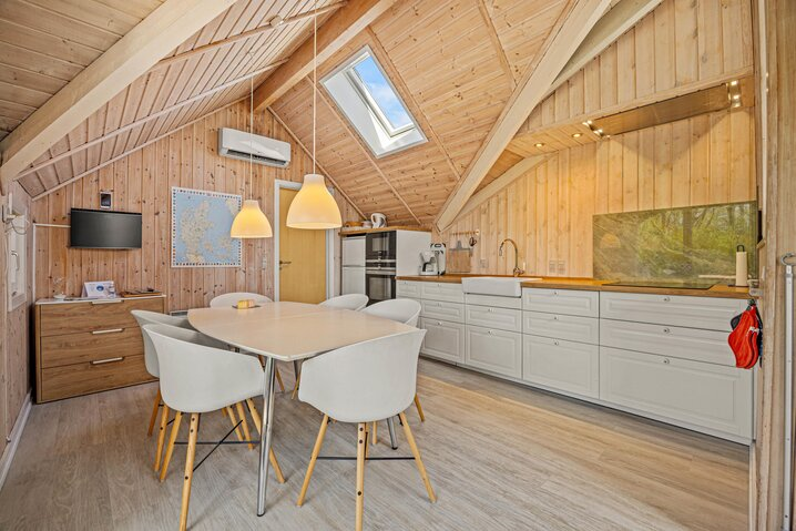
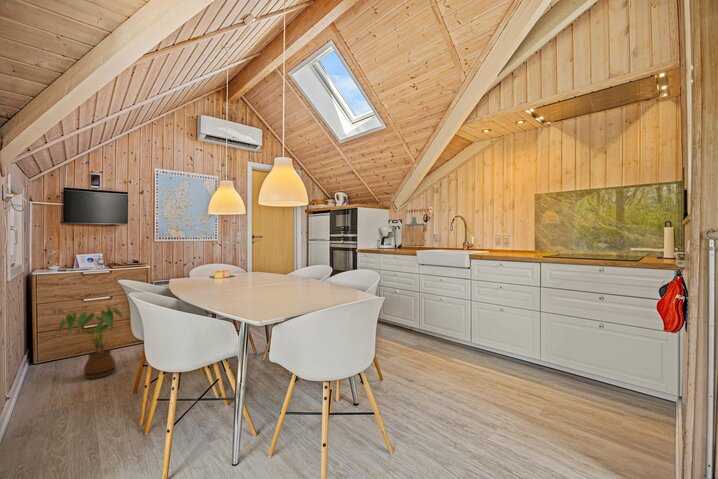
+ house plant (93, 340)
